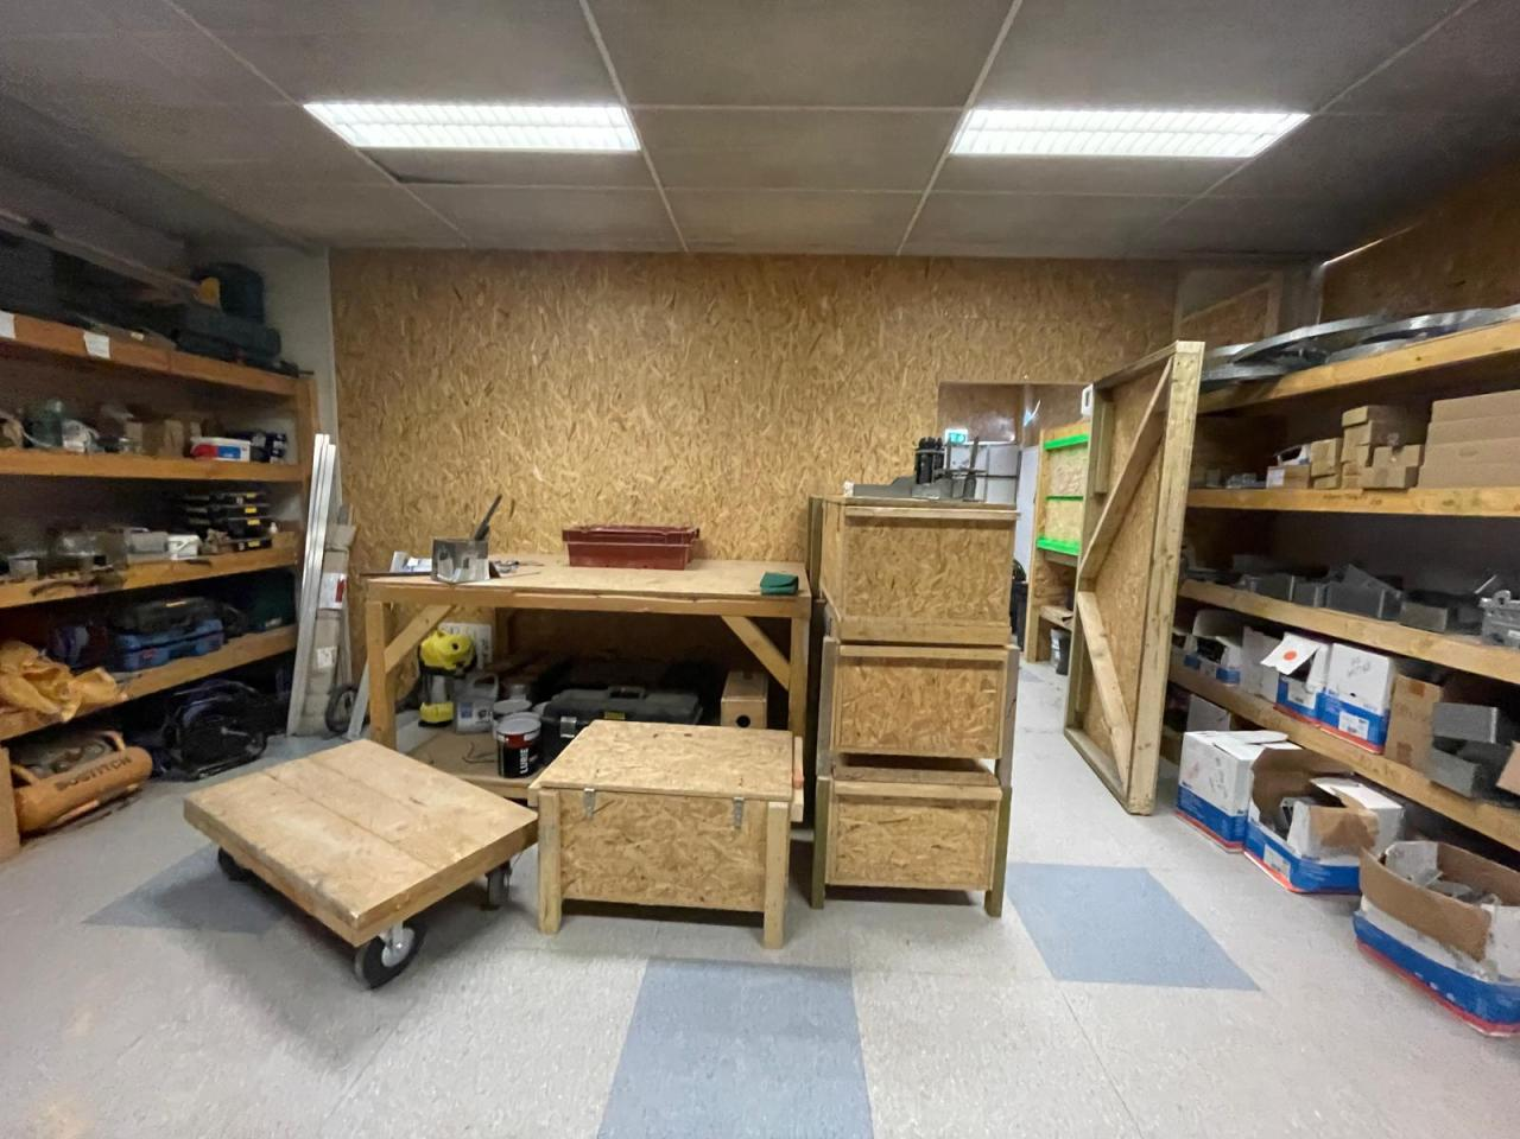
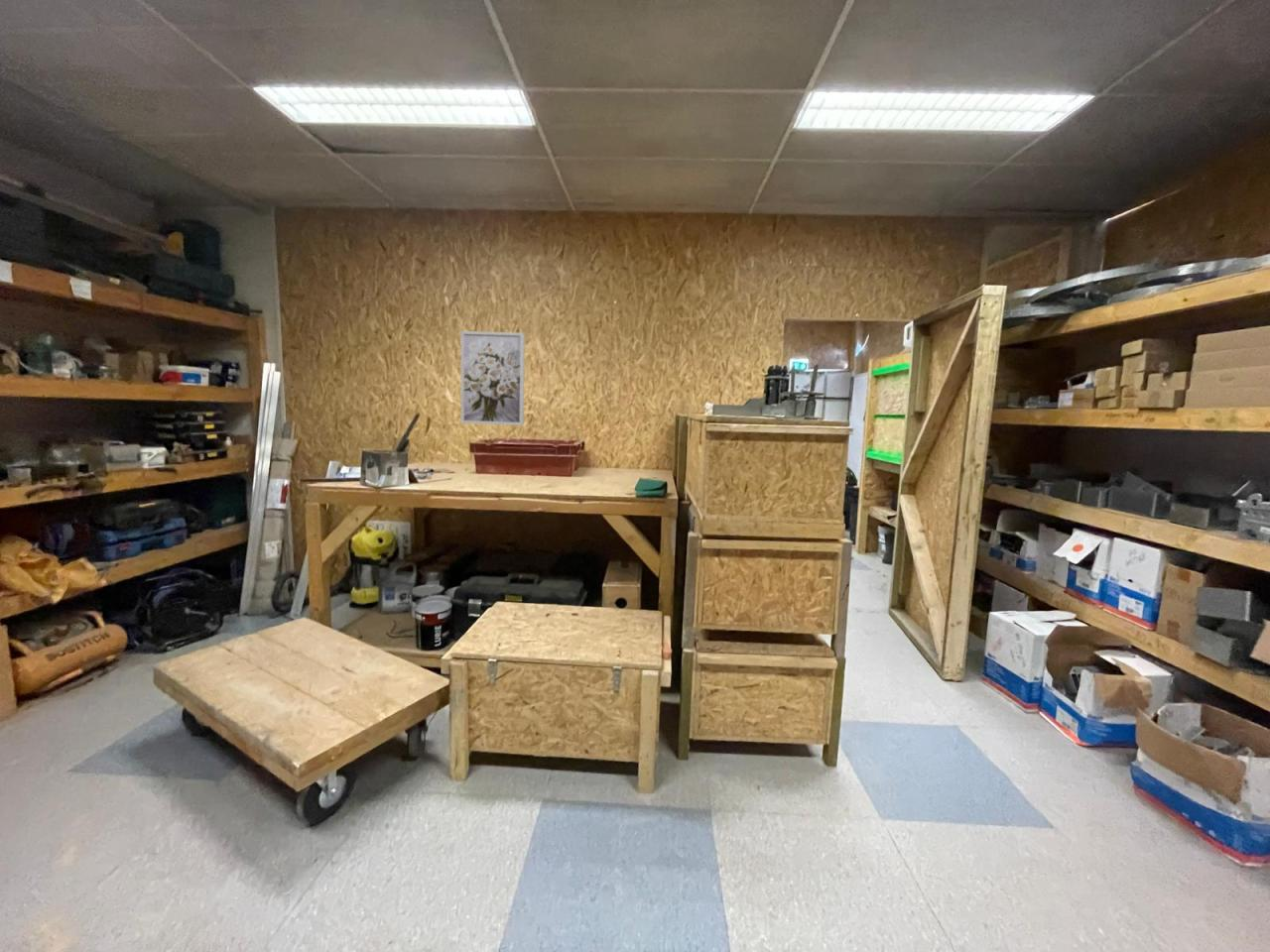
+ wall art (492, 378)
